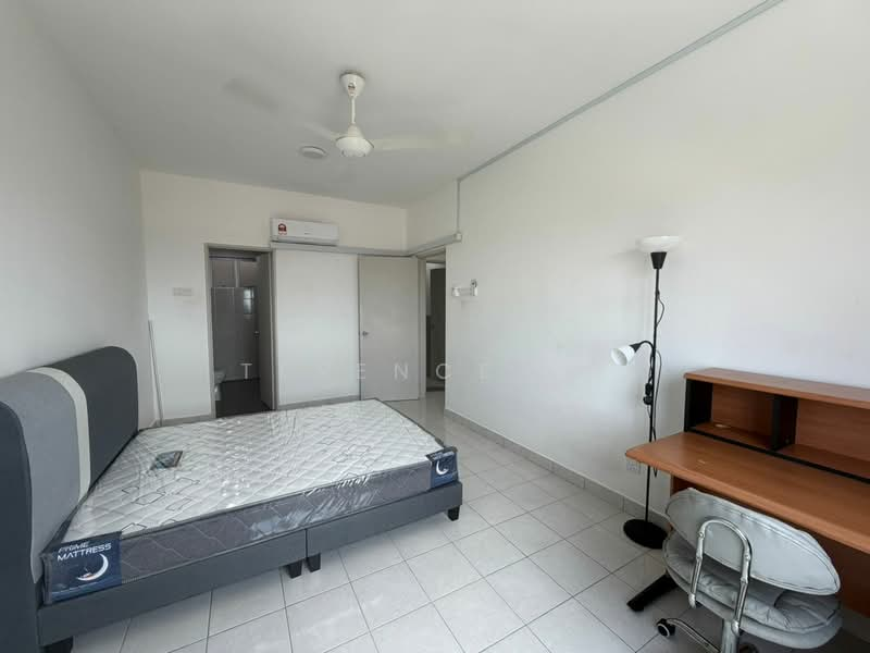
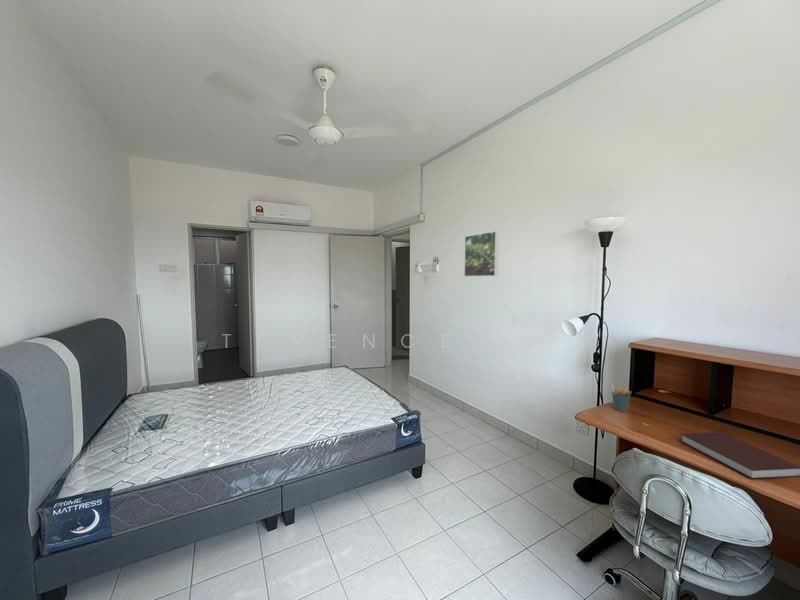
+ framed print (480, 255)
+ notebook (735, 453)
+ pen holder (621, 397)
